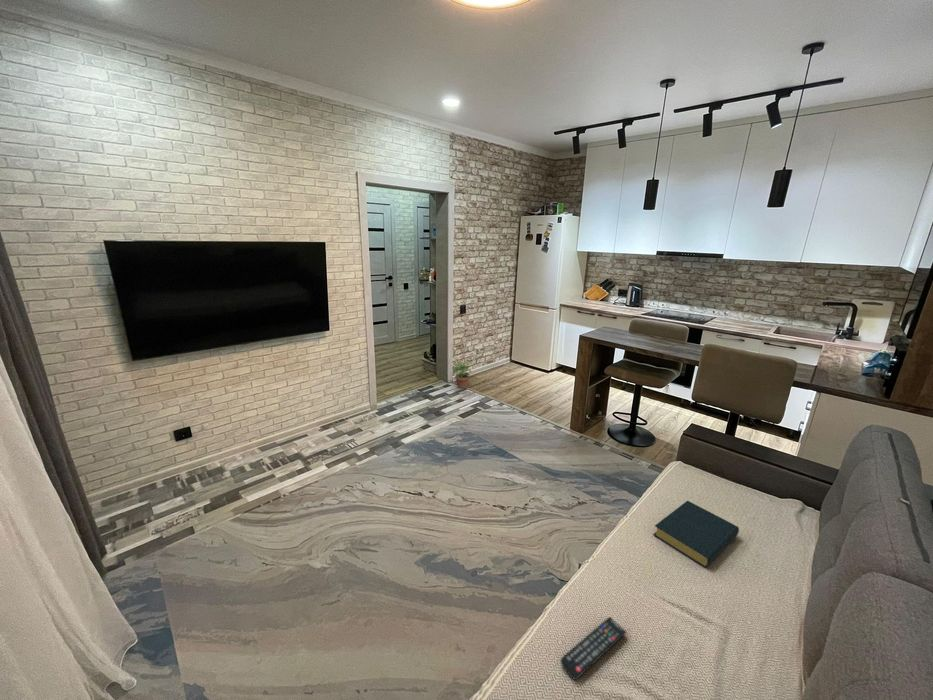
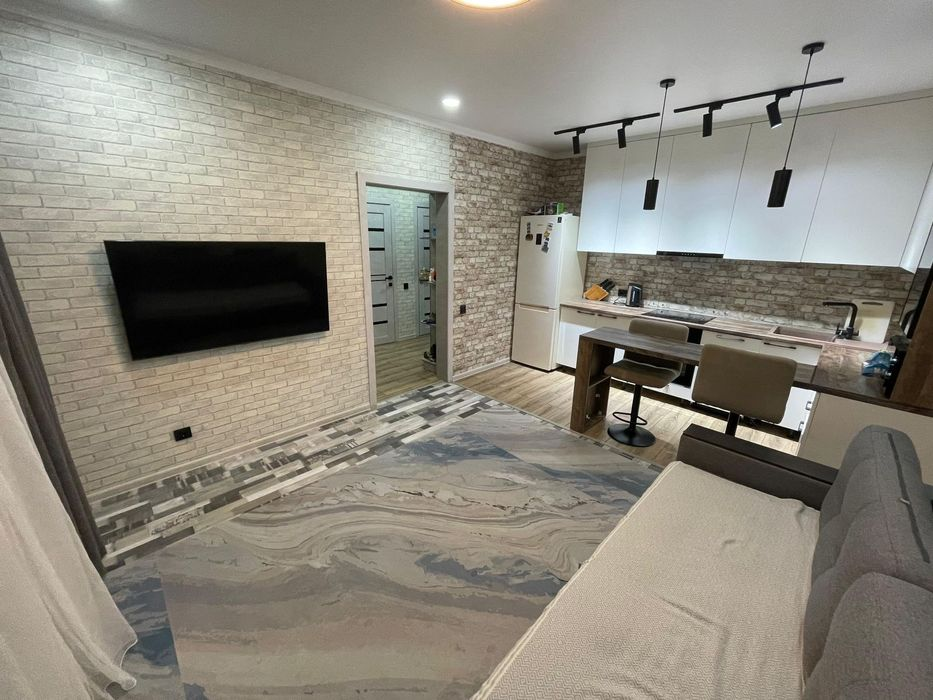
- potted plant (459, 374)
- remote control (594, 646)
- hardback book (696, 531)
